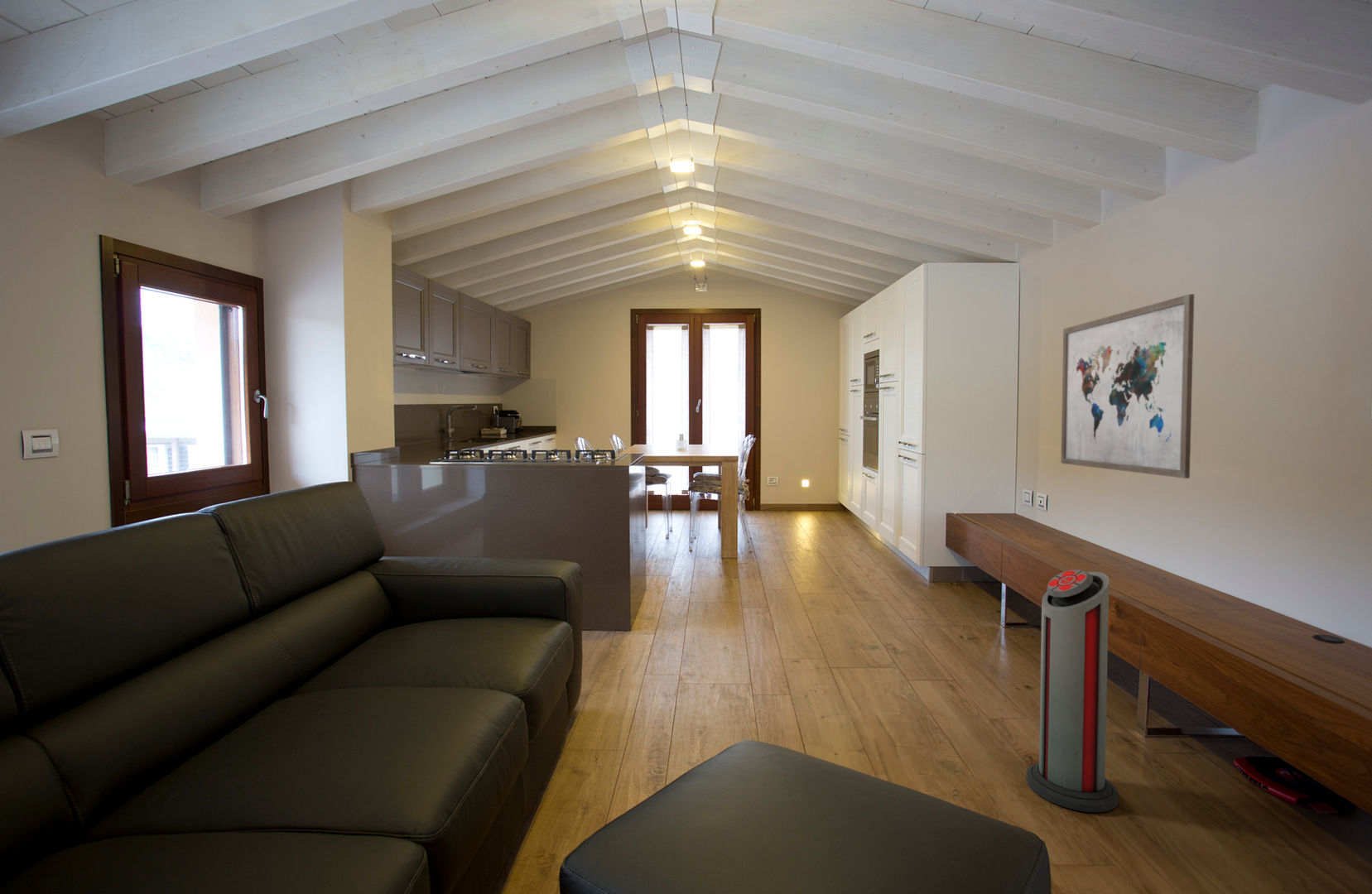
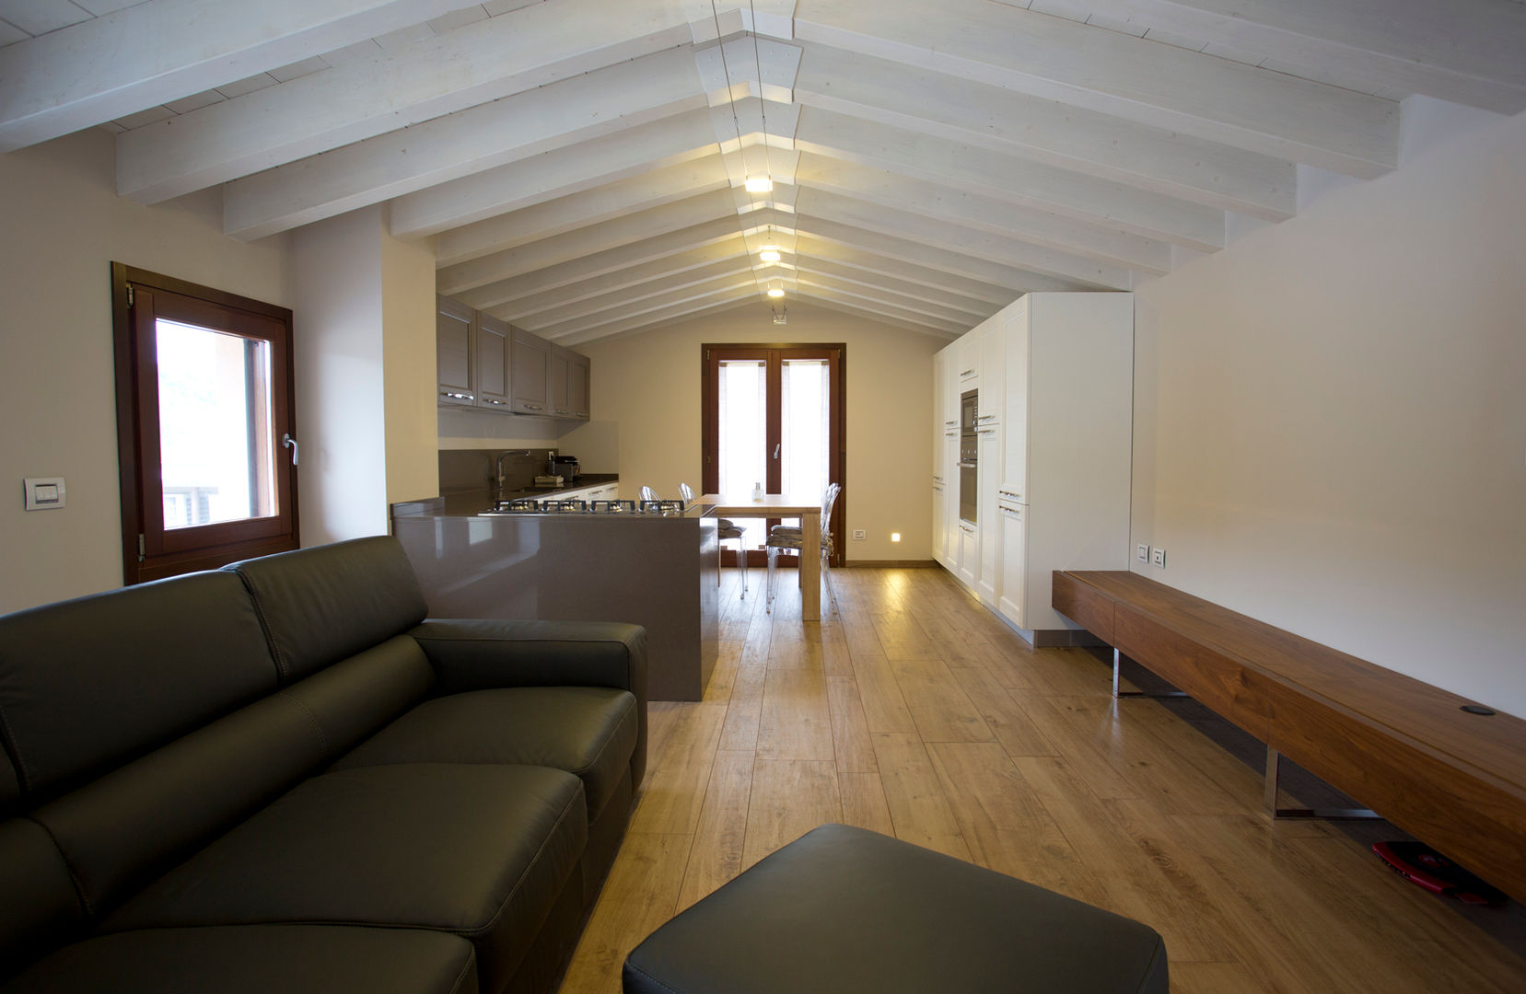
- wall art (1117, 392)
- air purifier (1072, 680)
